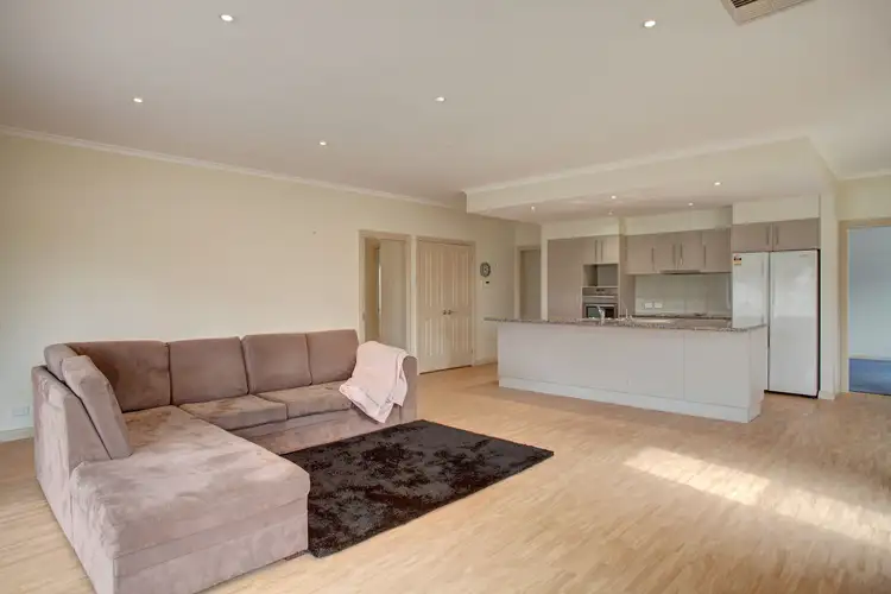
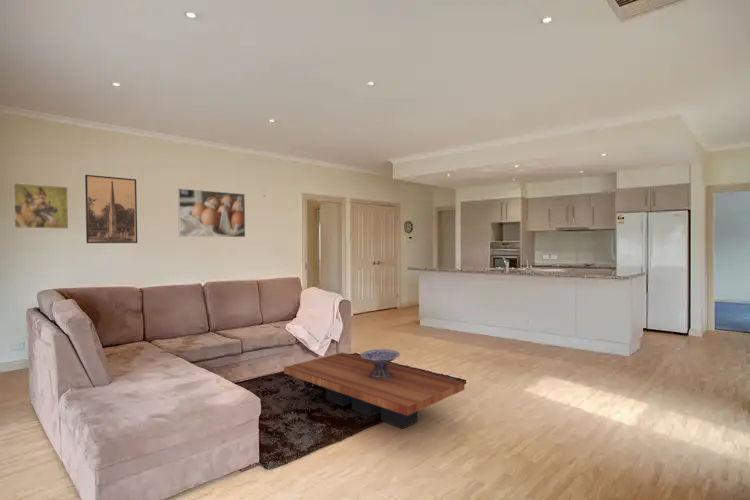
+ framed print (112, 210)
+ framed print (213, 214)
+ coffee table (368, 392)
+ decorative bowl (380, 364)
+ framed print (41, 206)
